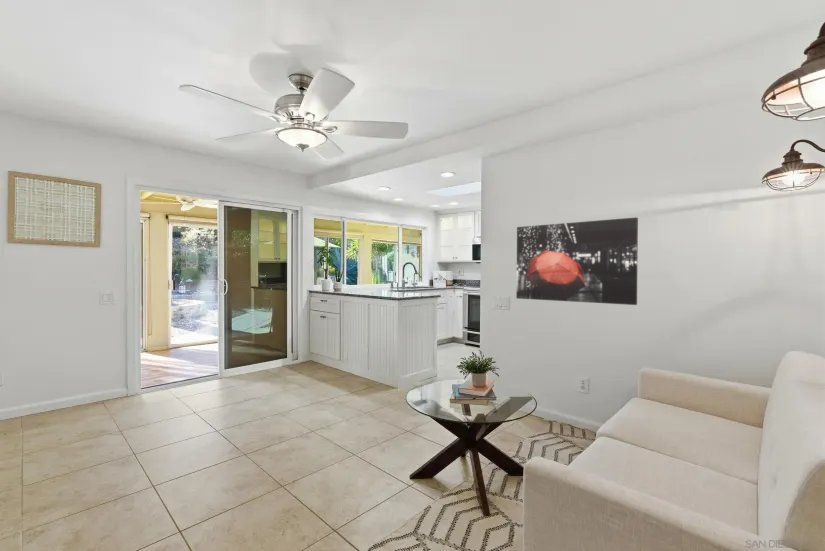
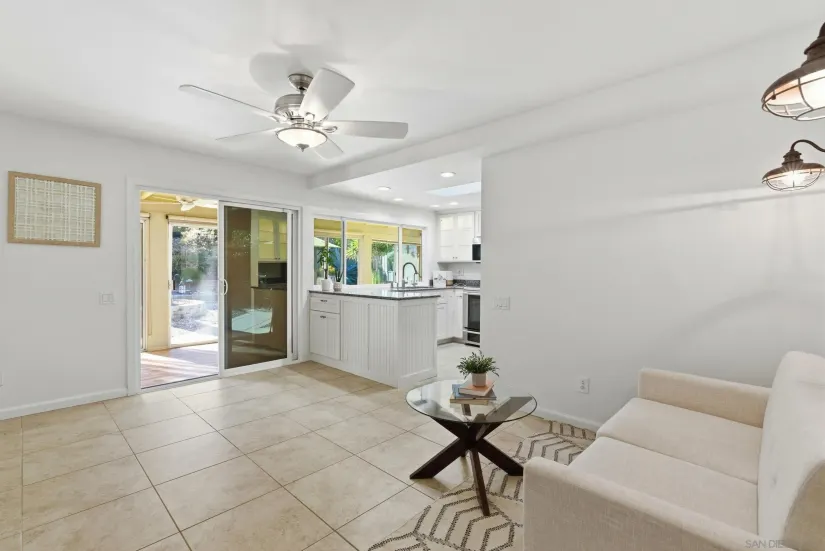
- wall art (571, 262)
